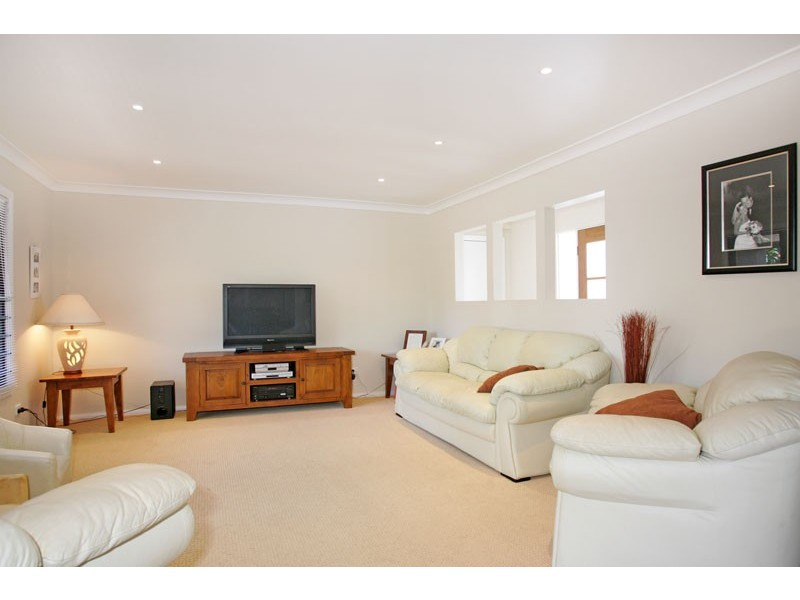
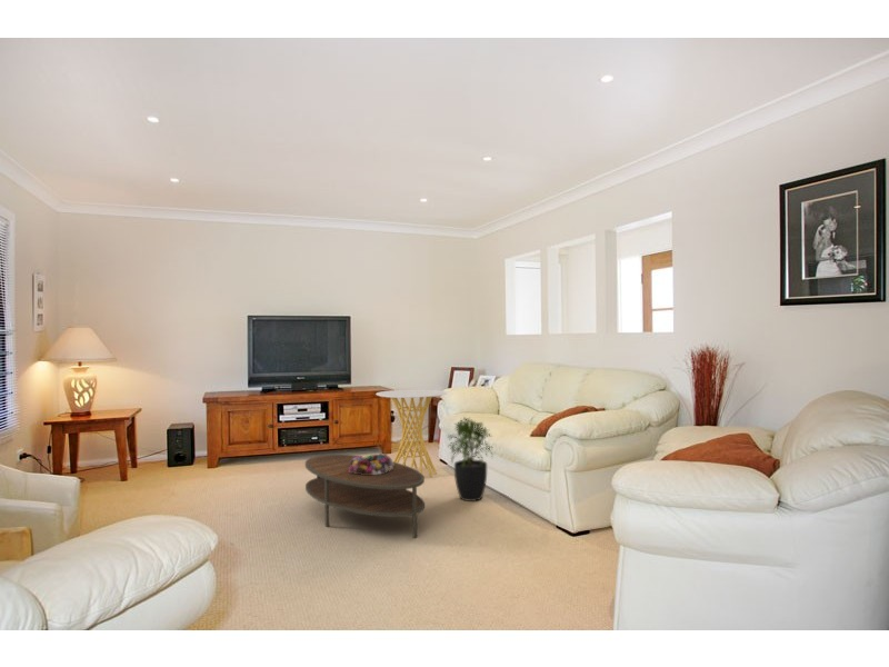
+ potted plant (470, 456)
+ coffee table (361, 492)
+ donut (370, 461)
+ side table (411, 432)
